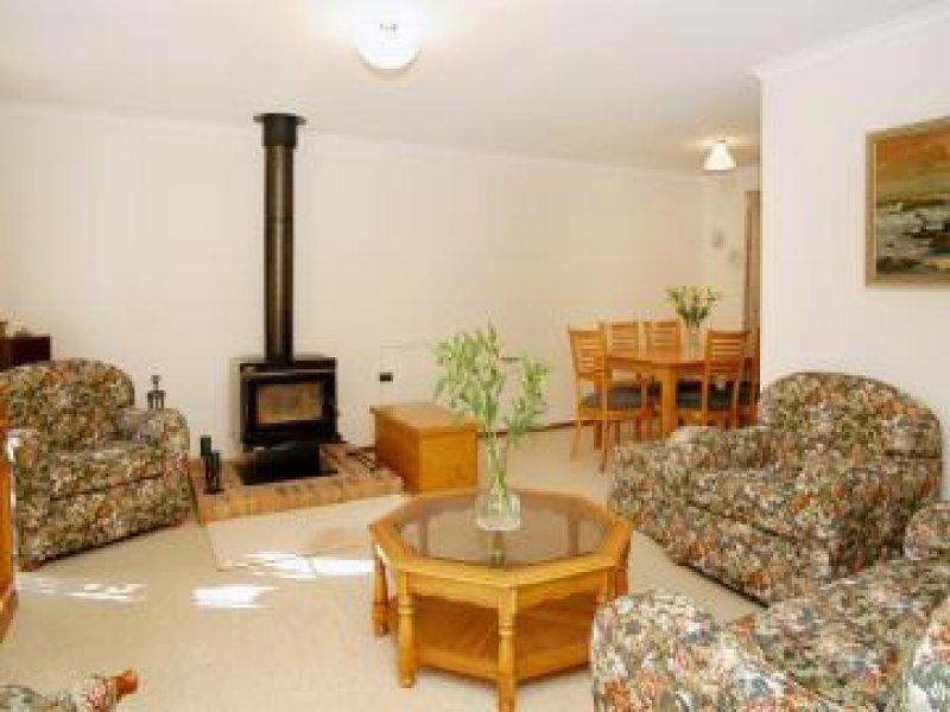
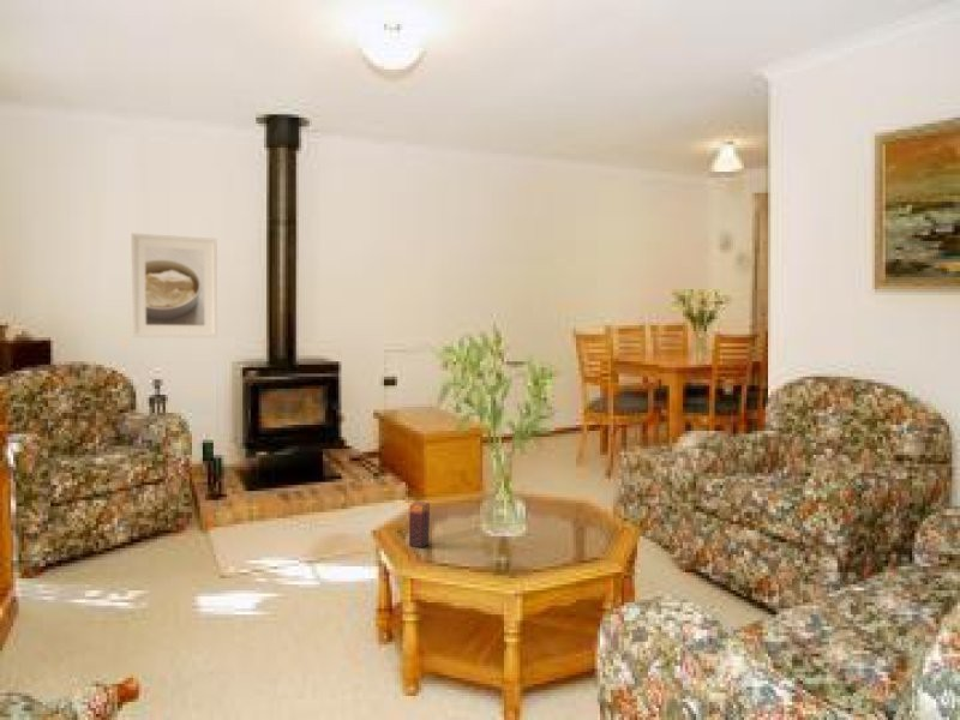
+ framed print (175, 287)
+ candle (419, 523)
